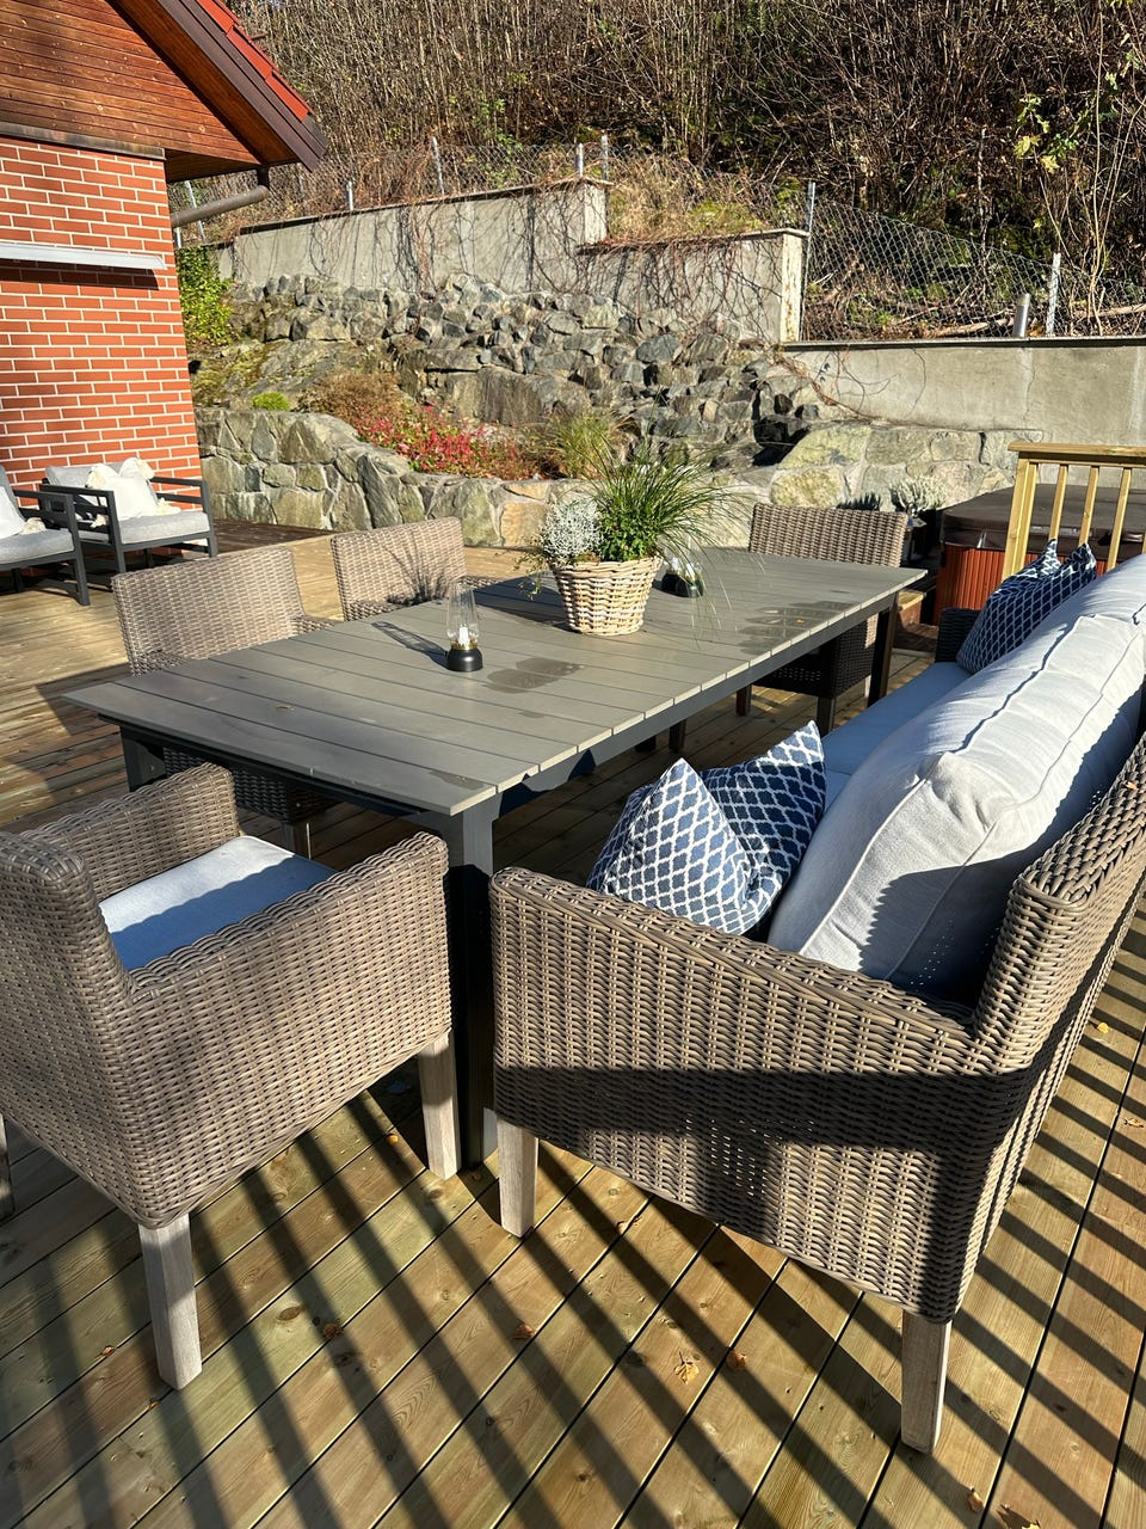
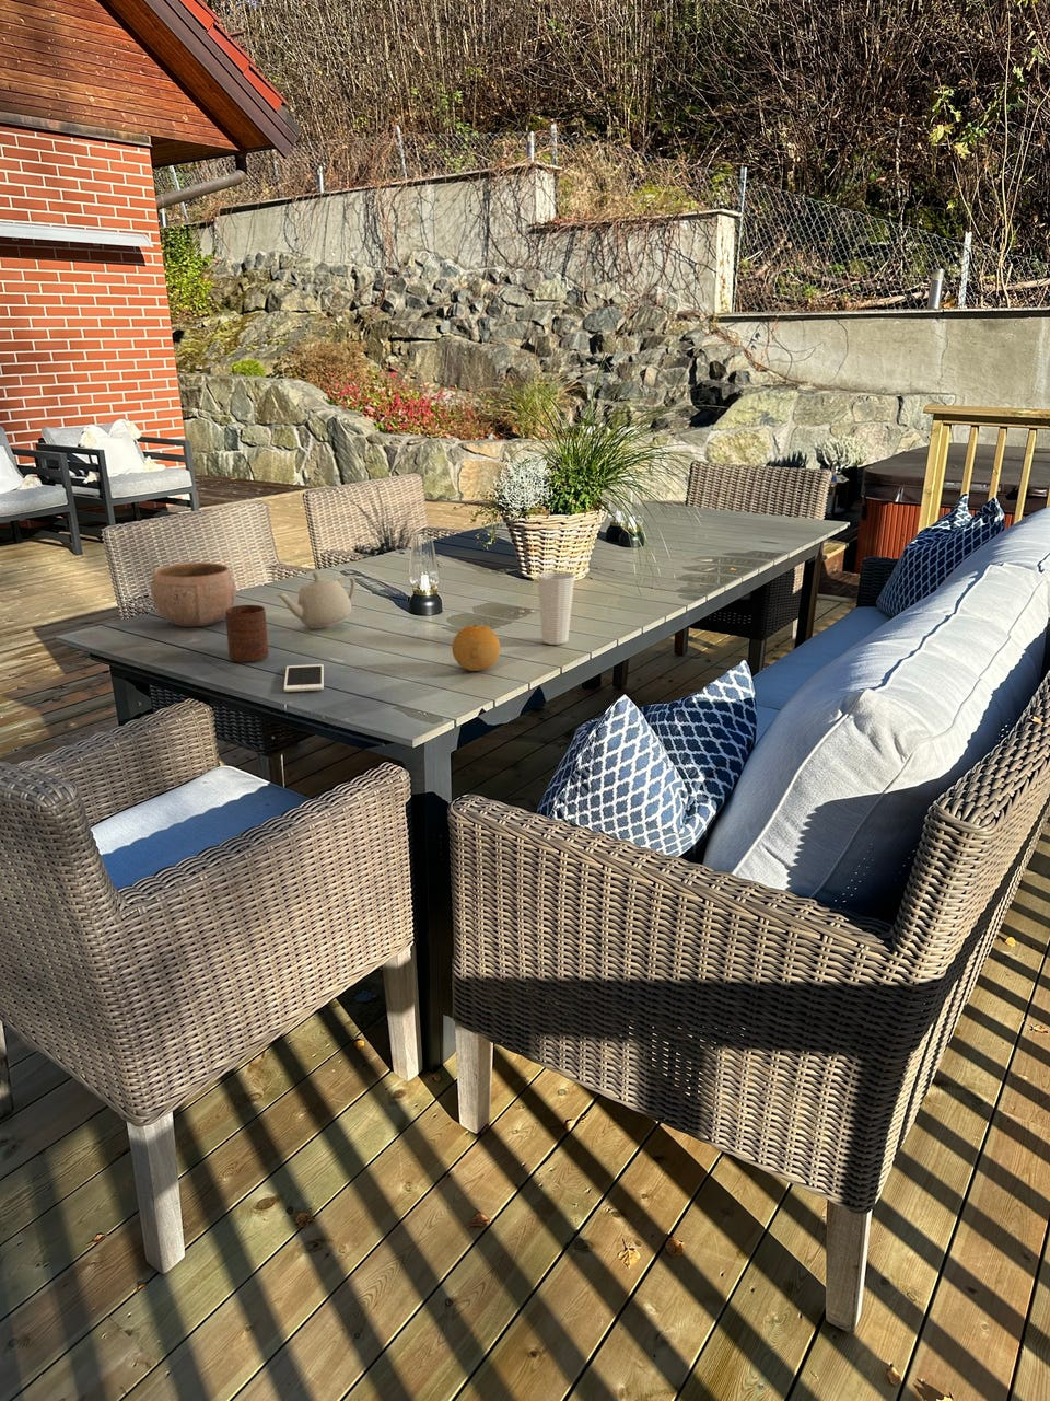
+ bowl (195, 595)
+ cup (245, 631)
+ teapot (319, 600)
+ cell phone (304, 677)
+ fruit (475, 646)
+ cup (556, 609)
